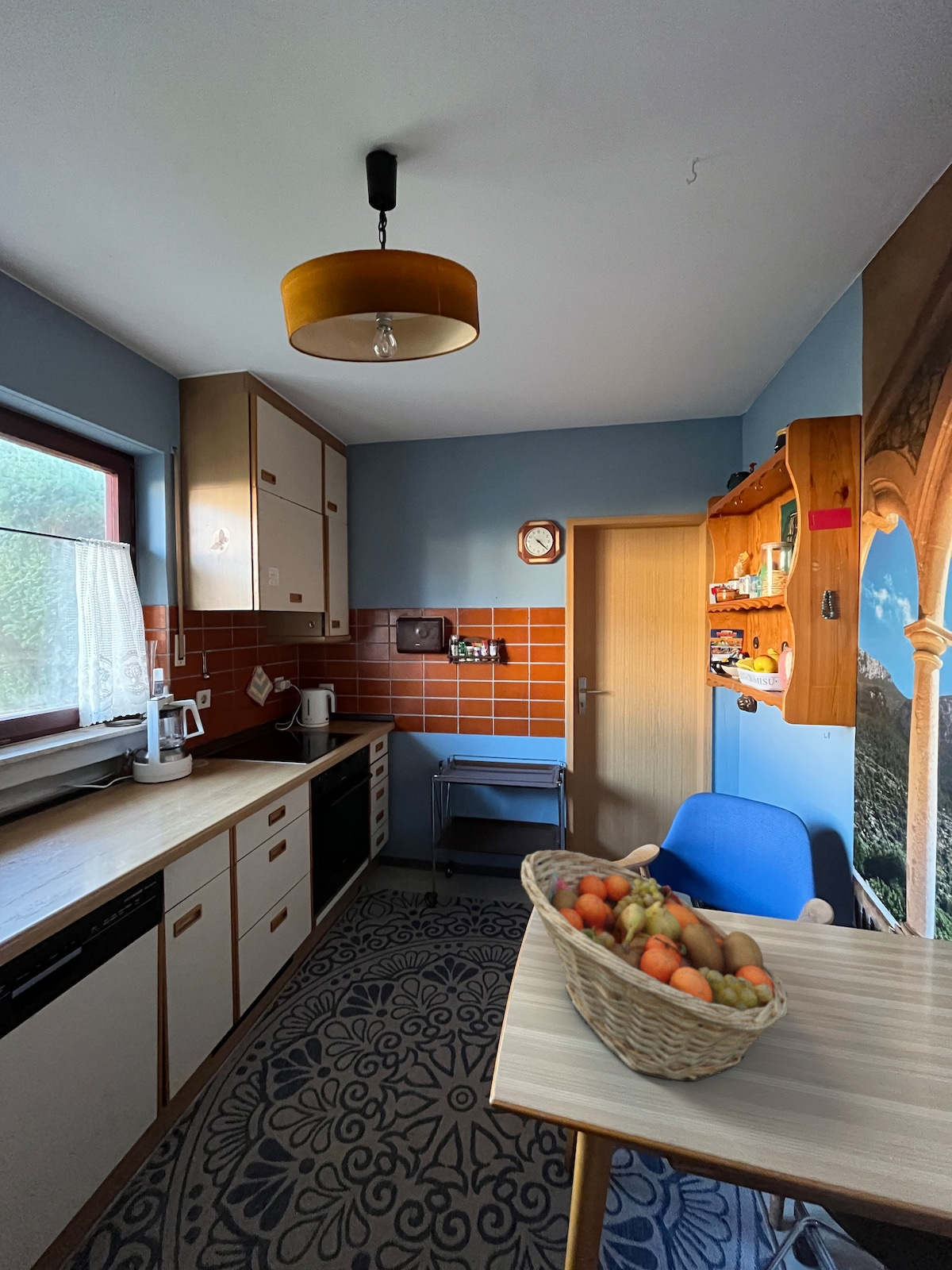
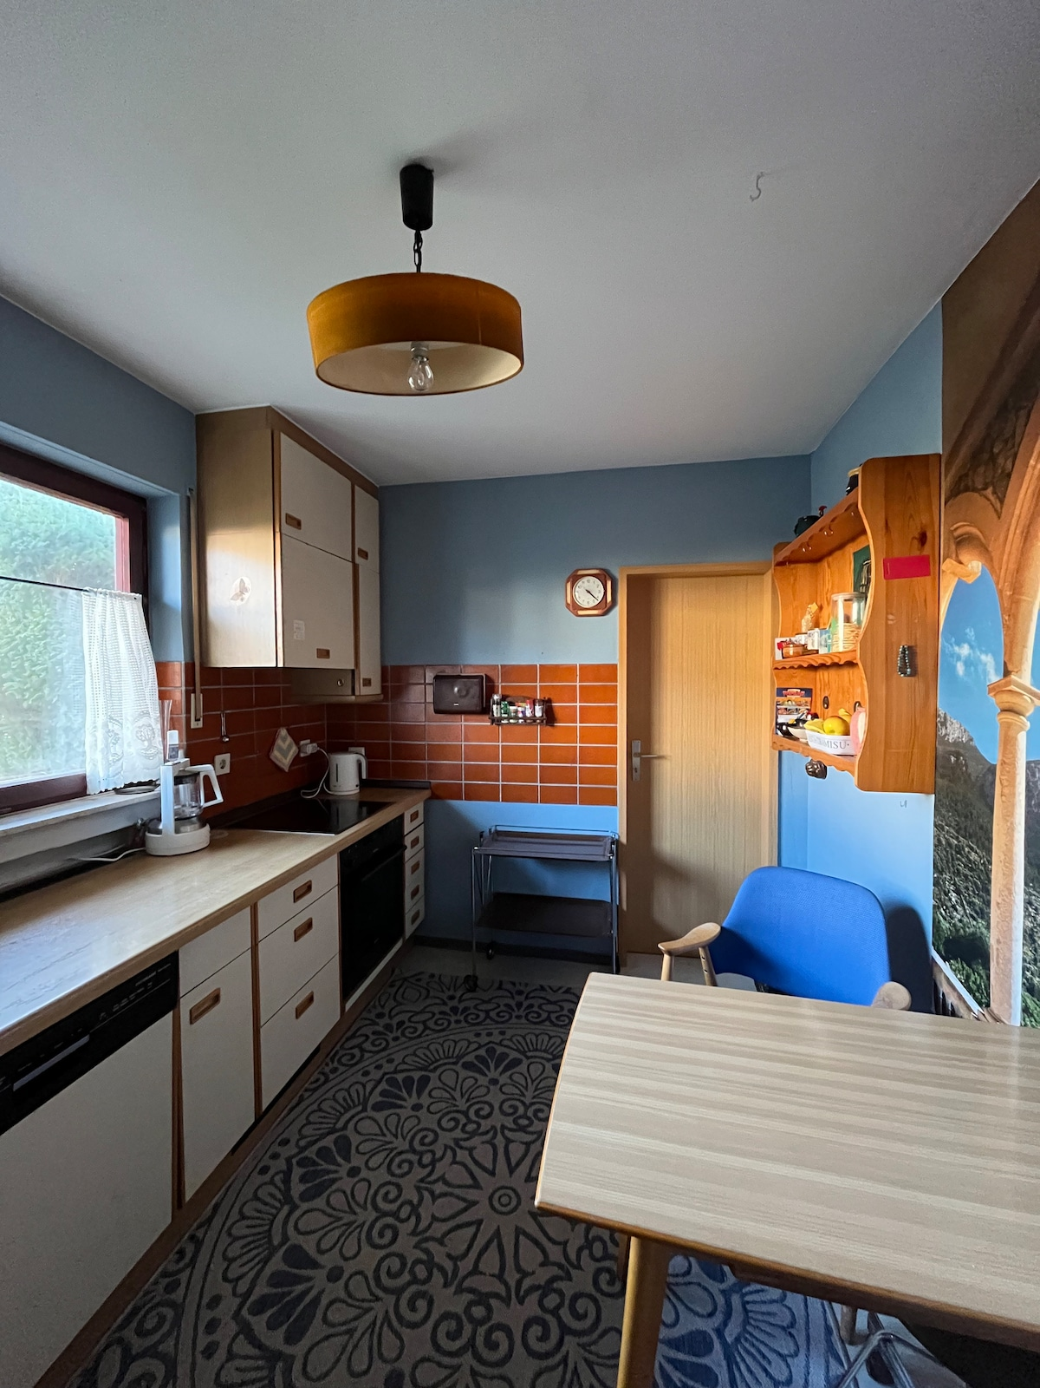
- fruit basket (638, 940)
